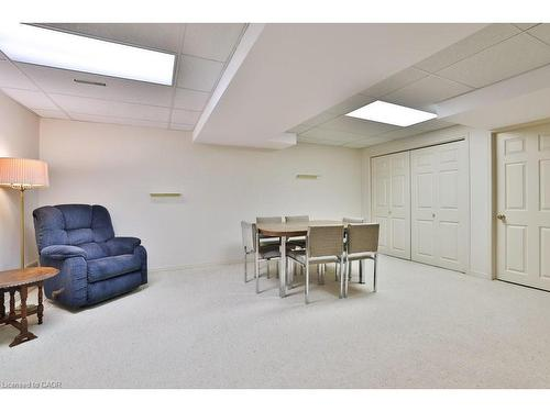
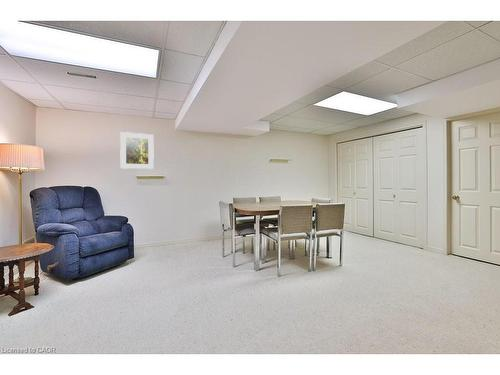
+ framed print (137, 151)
